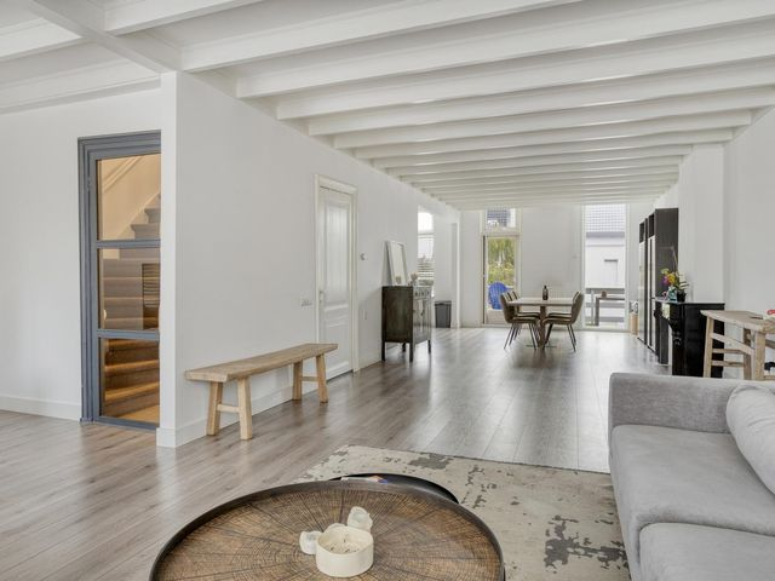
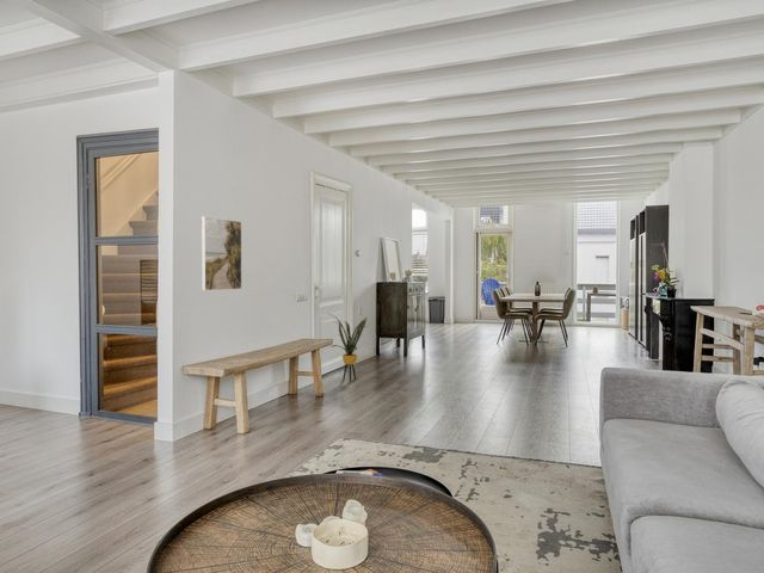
+ house plant (349, 346)
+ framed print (222, 254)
